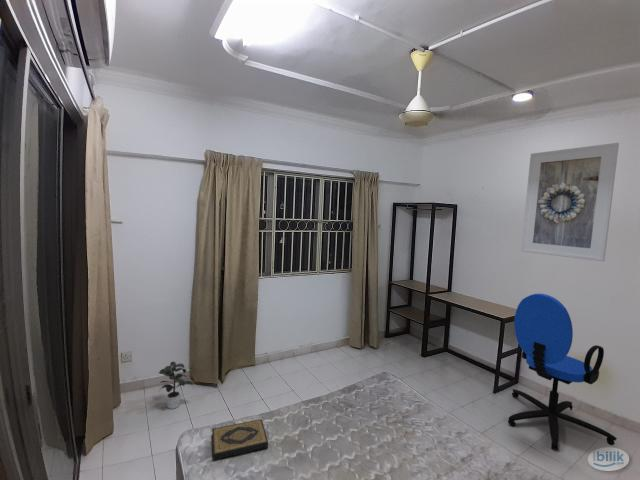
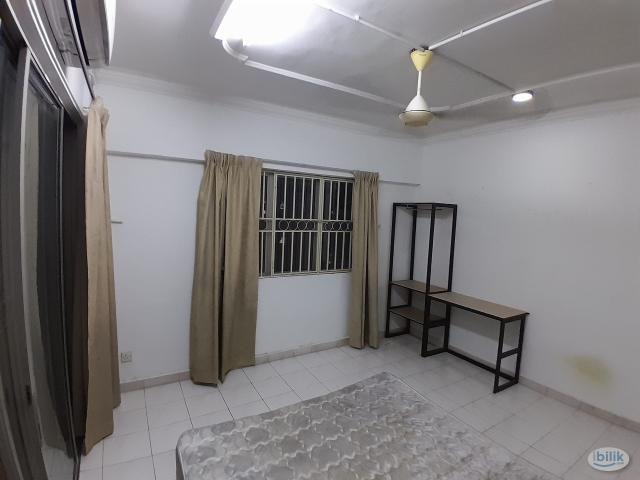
- office chair (557, 357)
- potted plant (177, 382)
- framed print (564, 203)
- hardback book (239, 438)
